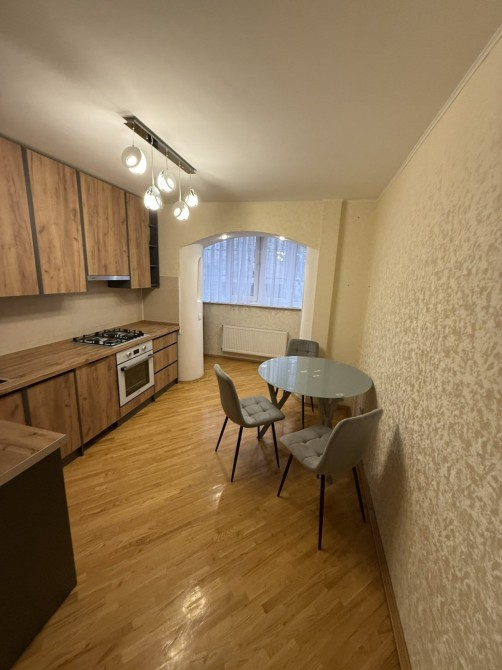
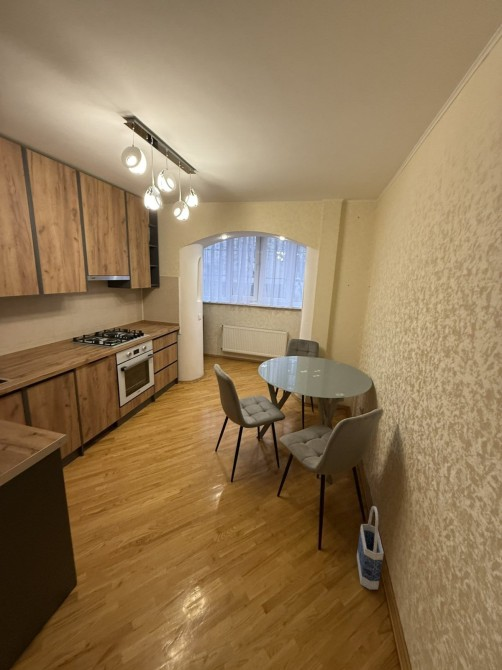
+ bag (371, 541)
